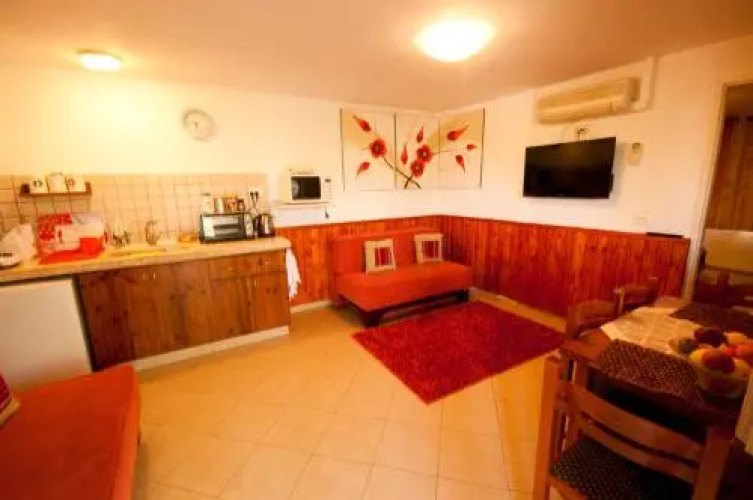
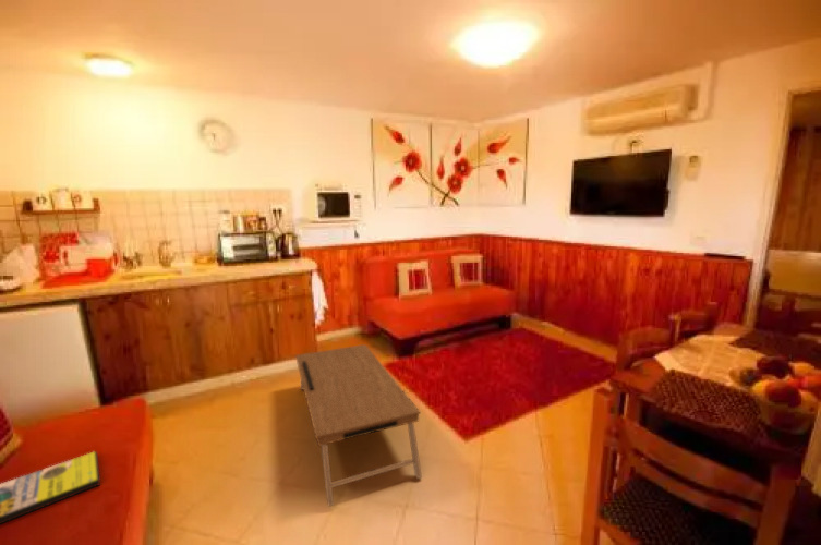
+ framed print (49, 484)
+ coffee table (348, 400)
